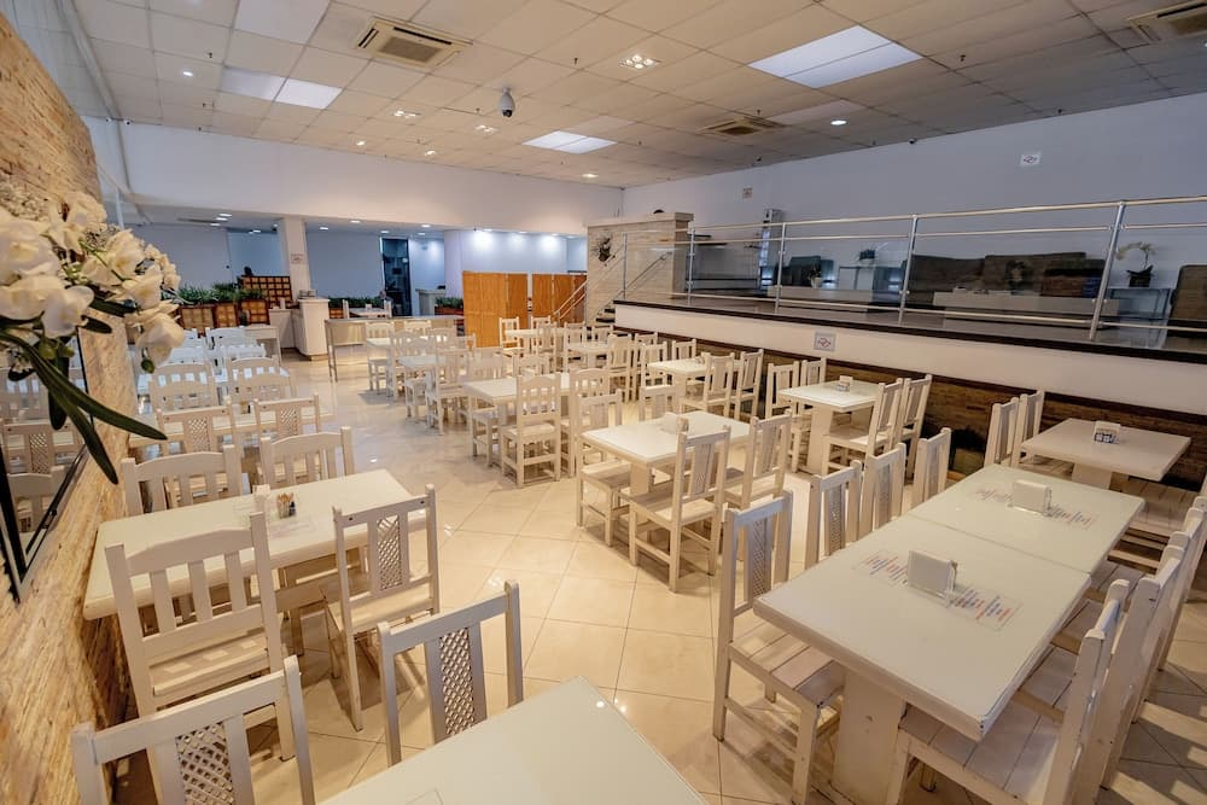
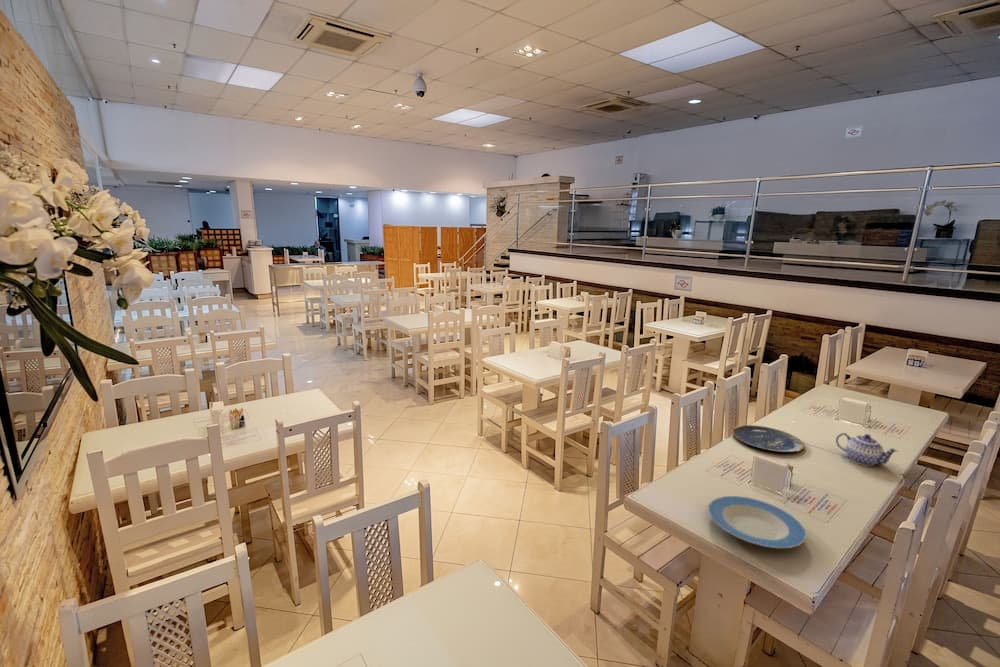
+ plate (766, 438)
+ plate (754, 524)
+ teapot (865, 448)
